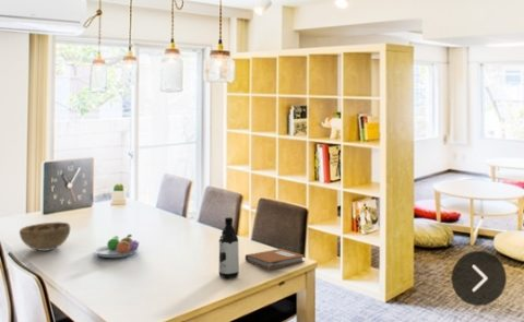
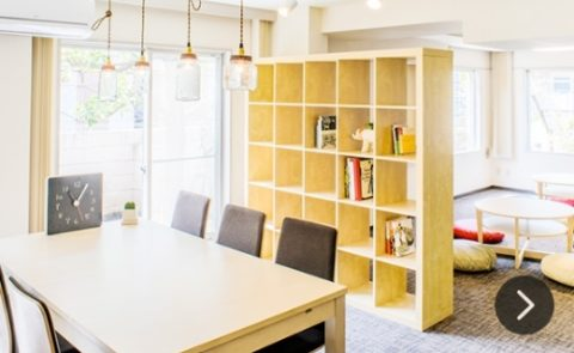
- notebook (275, 258)
- water bottle (228, 247)
- fruit bowl (117, 245)
- decorative bowl (45, 237)
